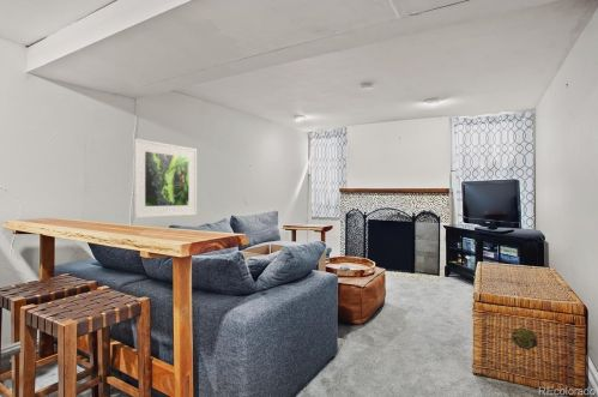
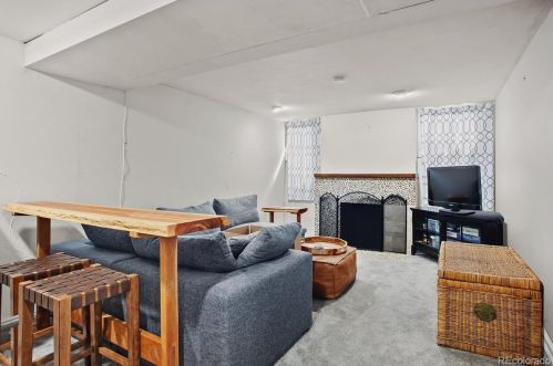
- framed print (168, 180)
